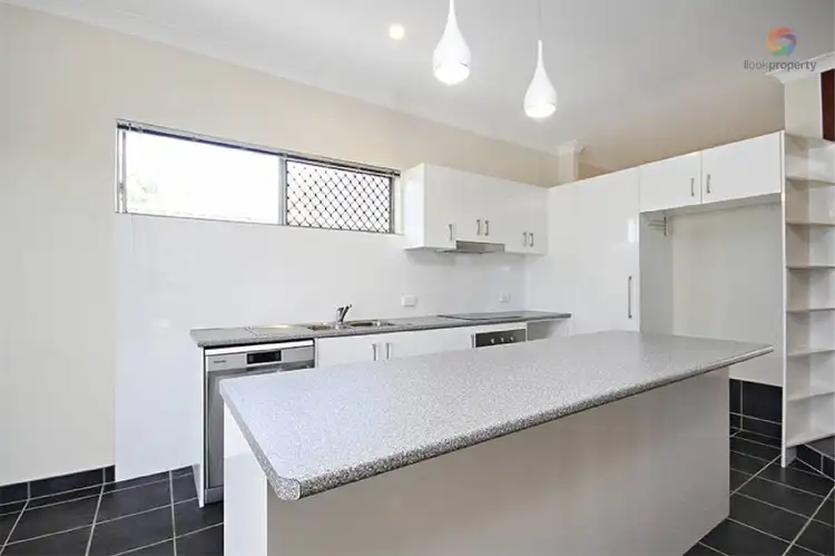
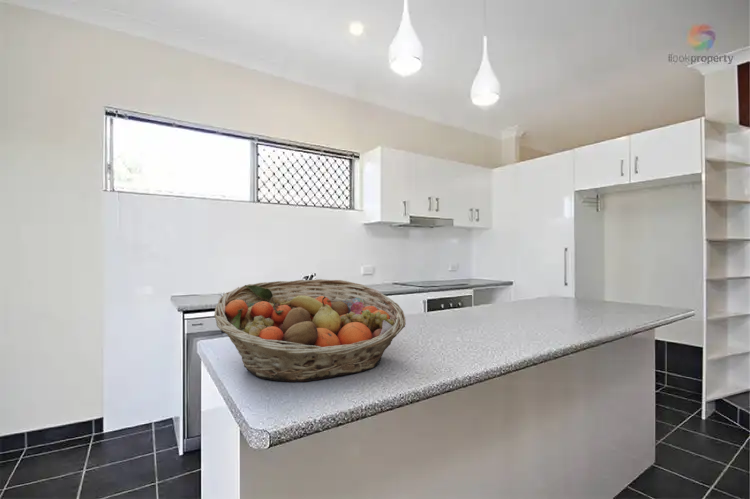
+ fruit basket (314, 322)
